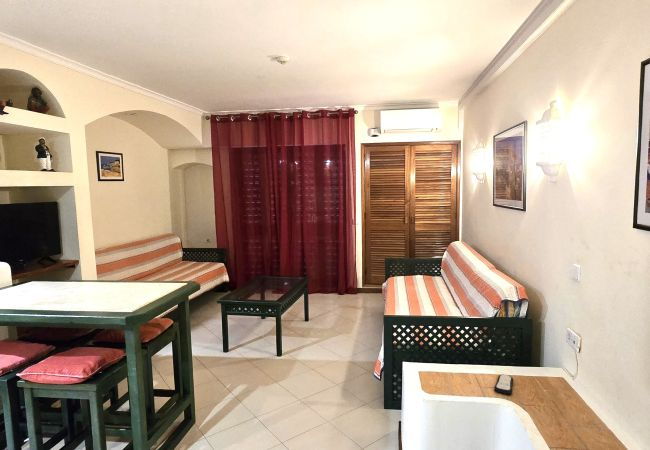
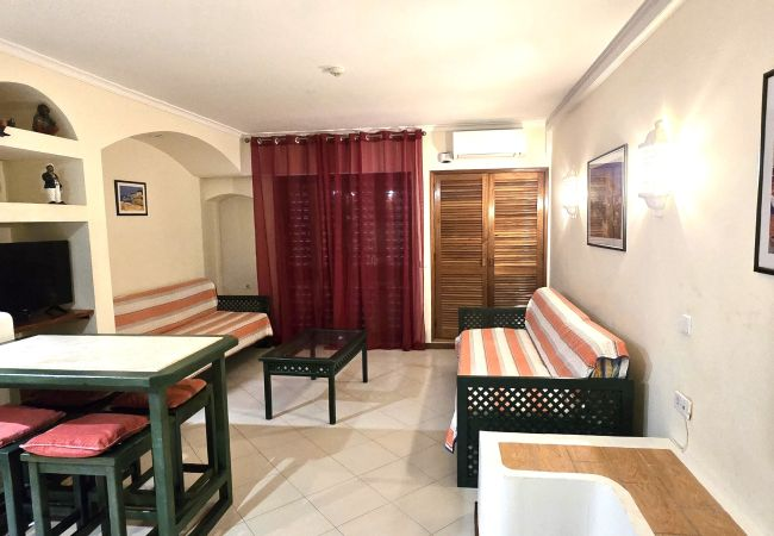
- remote control (504, 383)
